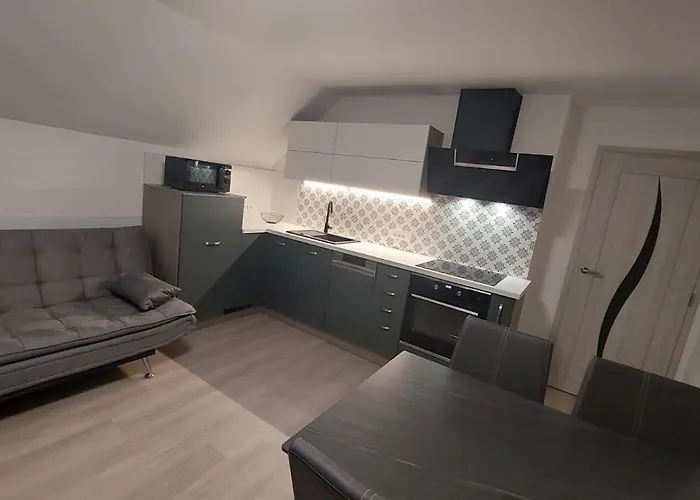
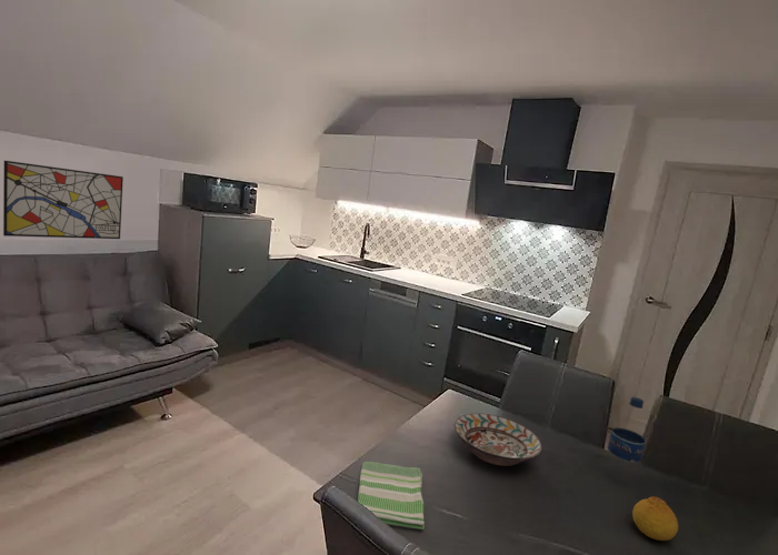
+ wall art (68, 203)
+ fruit (655, 517)
+ decorative bowl (495, 443)
+ dish towel (391, 491)
+ water bottle (627, 441)
